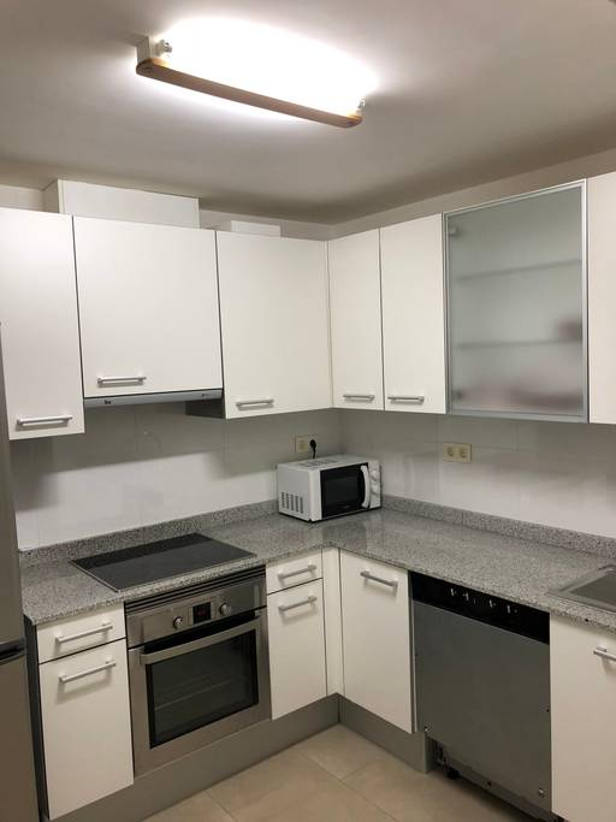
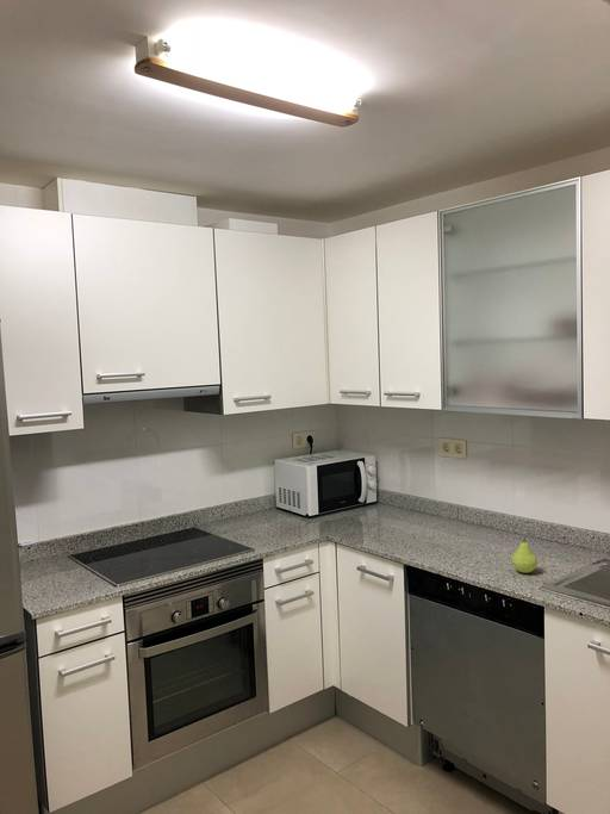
+ fruit (524, 554)
